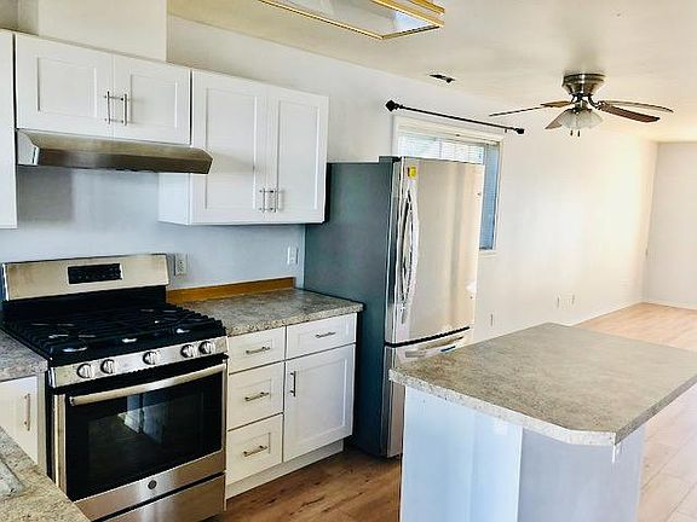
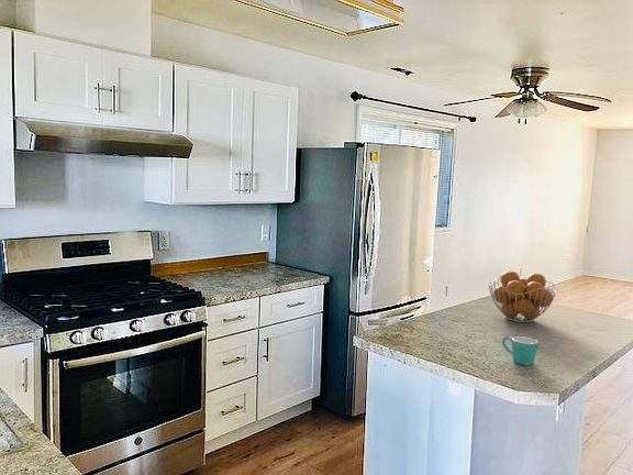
+ mug (519, 350)
+ fruit basket (521, 295)
